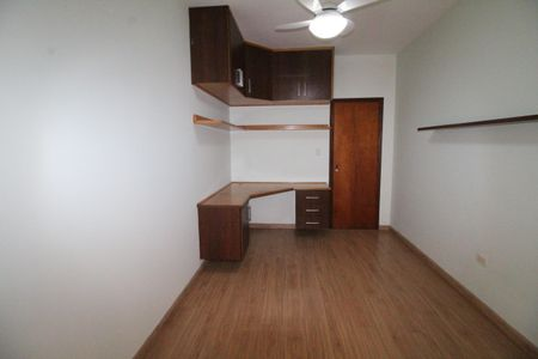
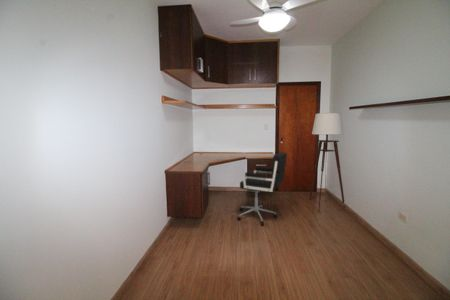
+ floor lamp (324, 160)
+ office chair (261, 185)
